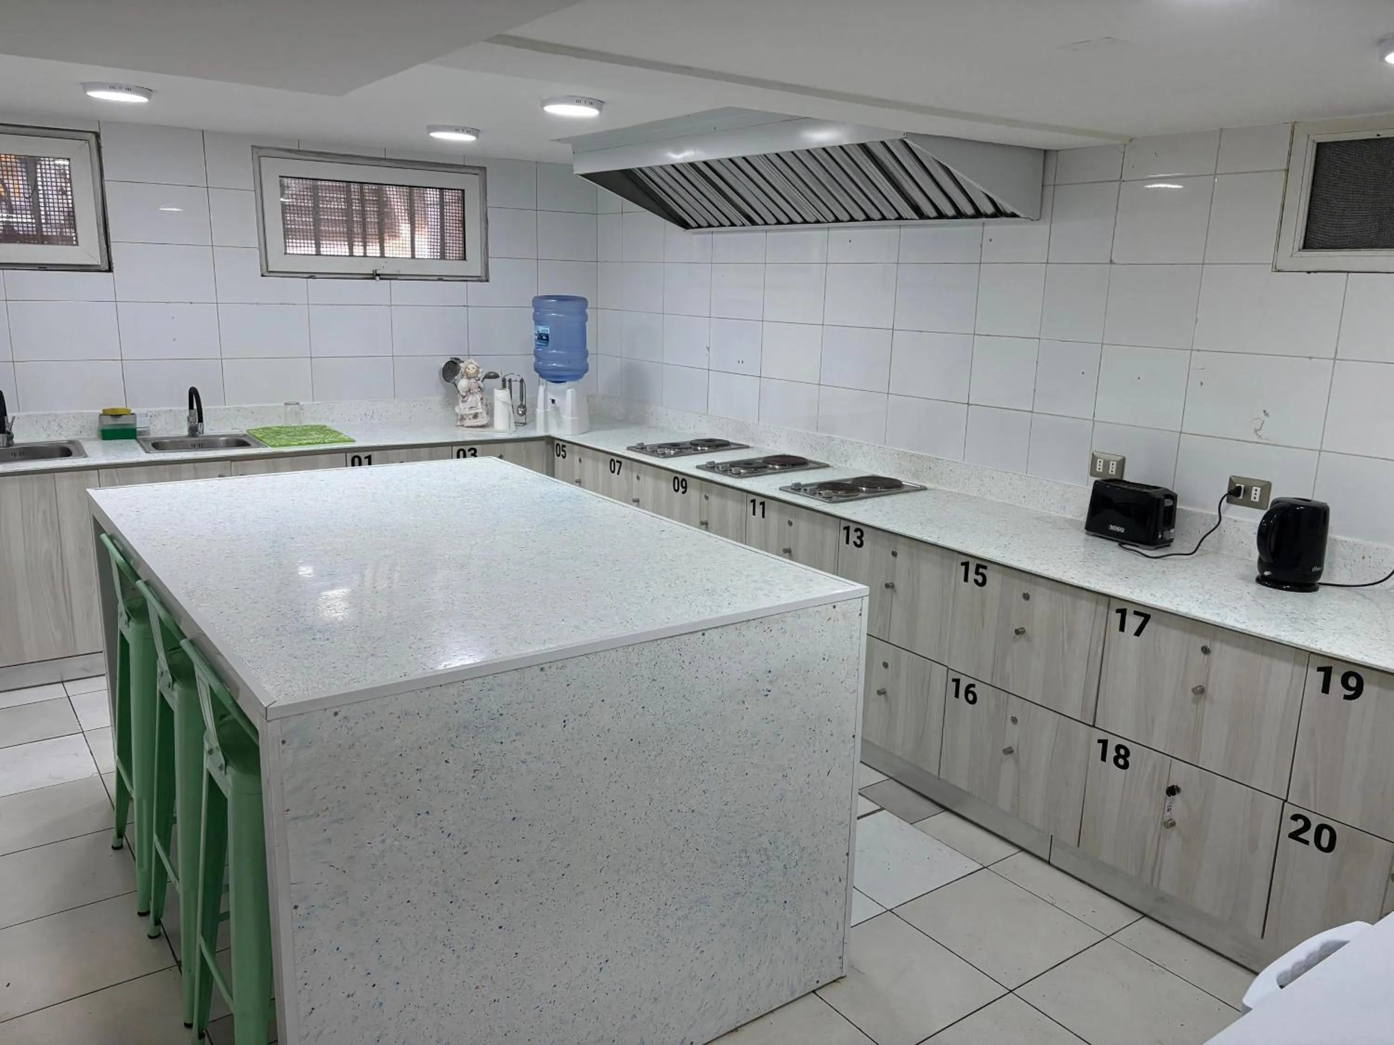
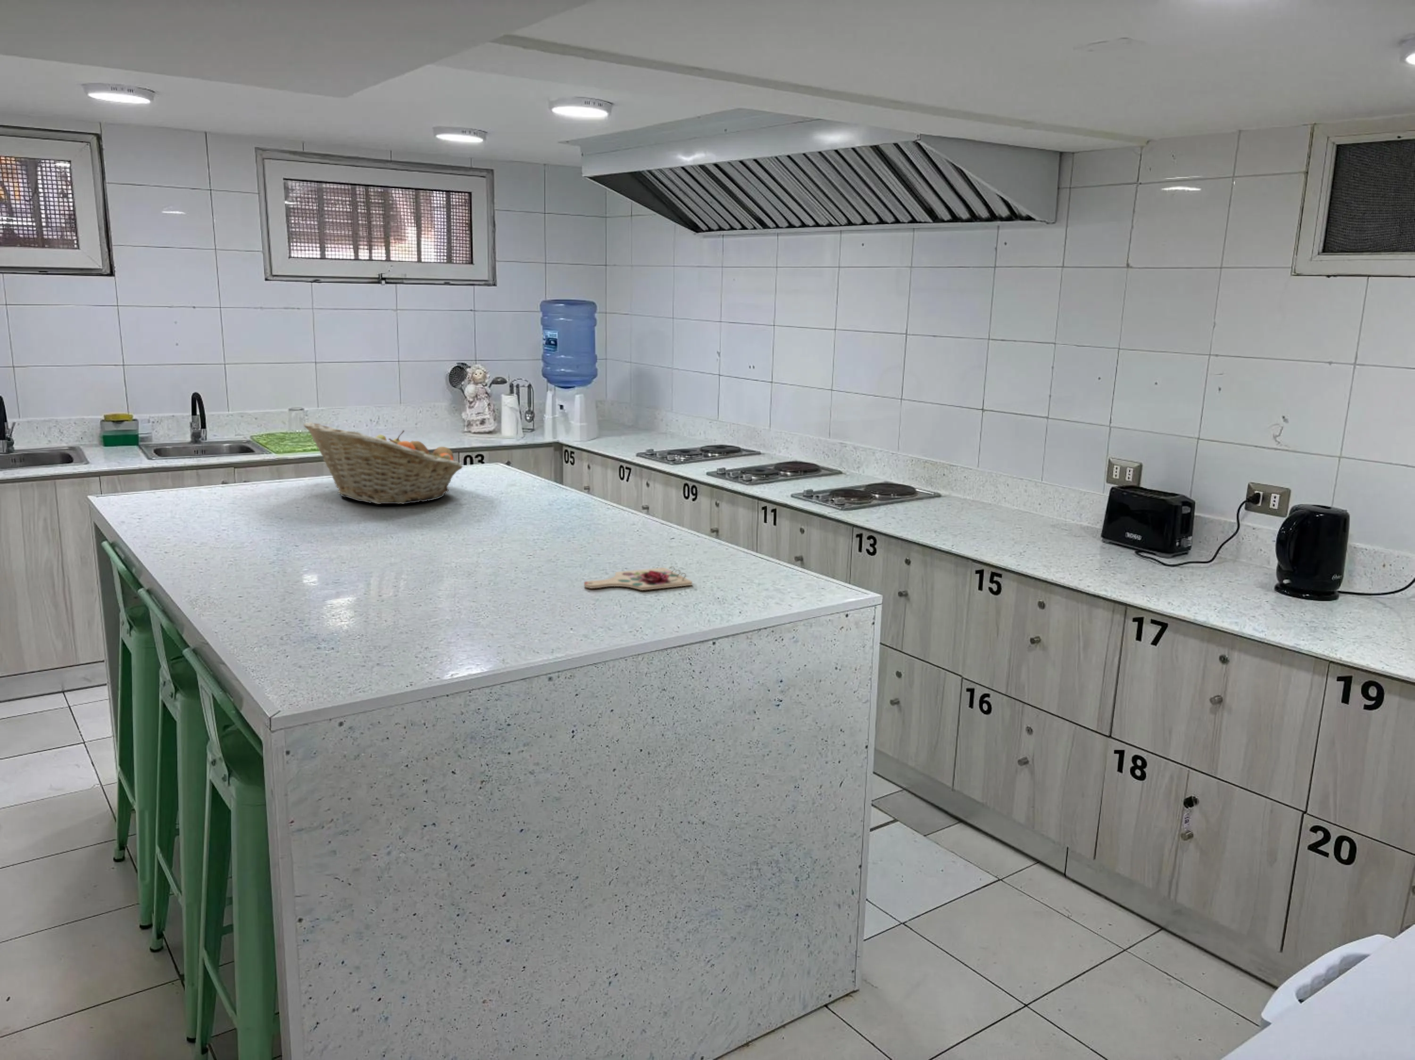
+ fruit basket (383, 459)
+ cutting board (633, 576)
